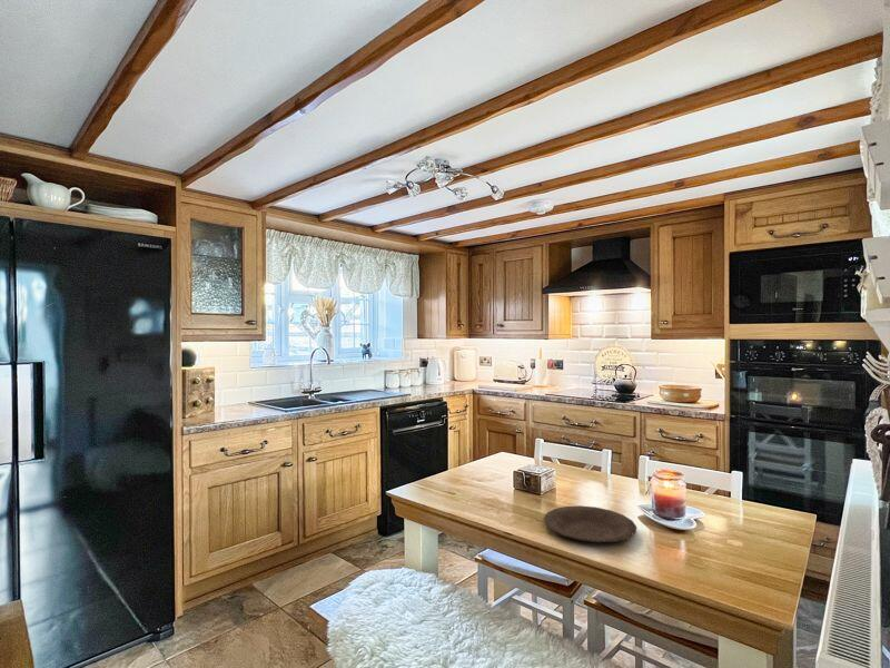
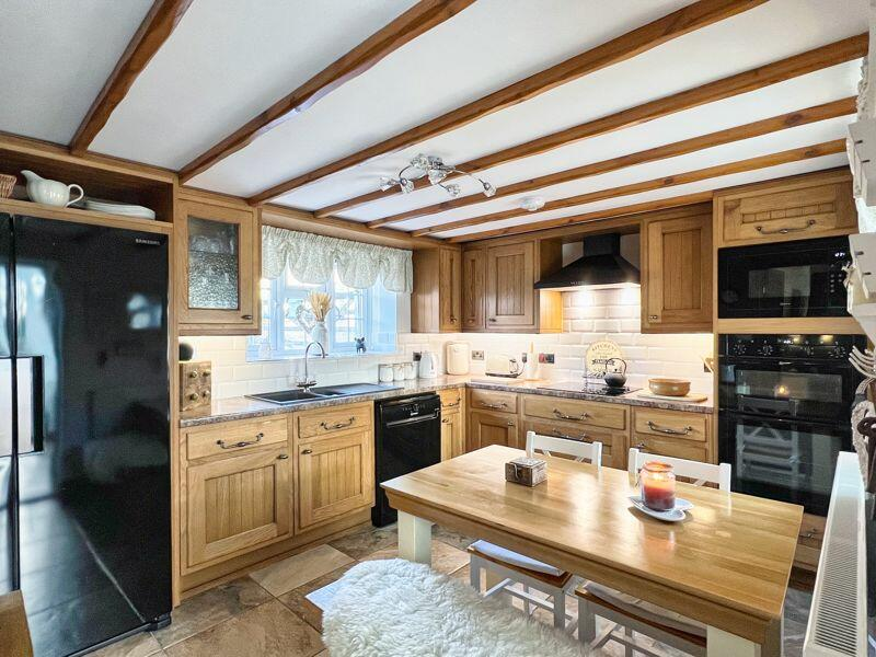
- plate (589, 525)
